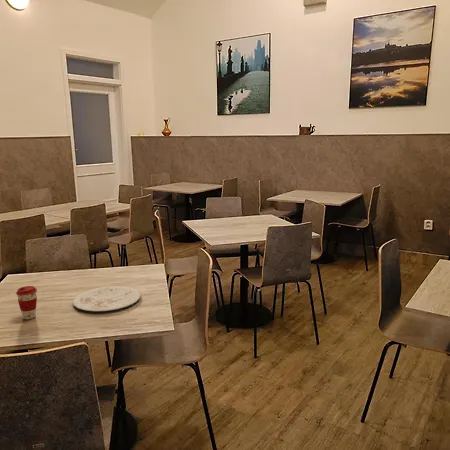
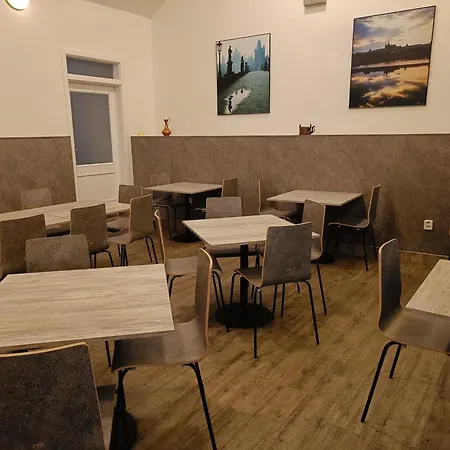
- coffee cup (27, 302)
- plate (107, 298)
